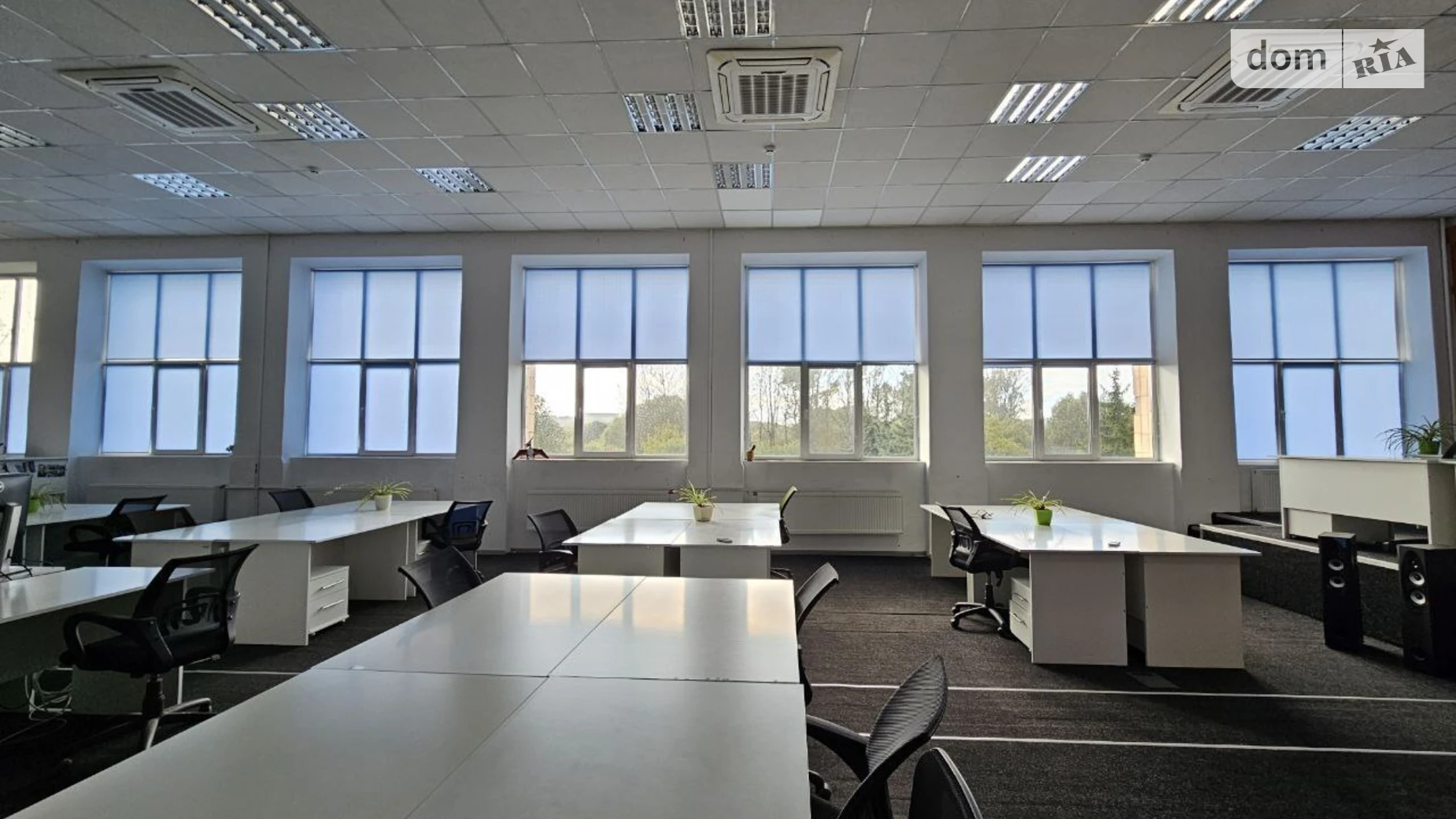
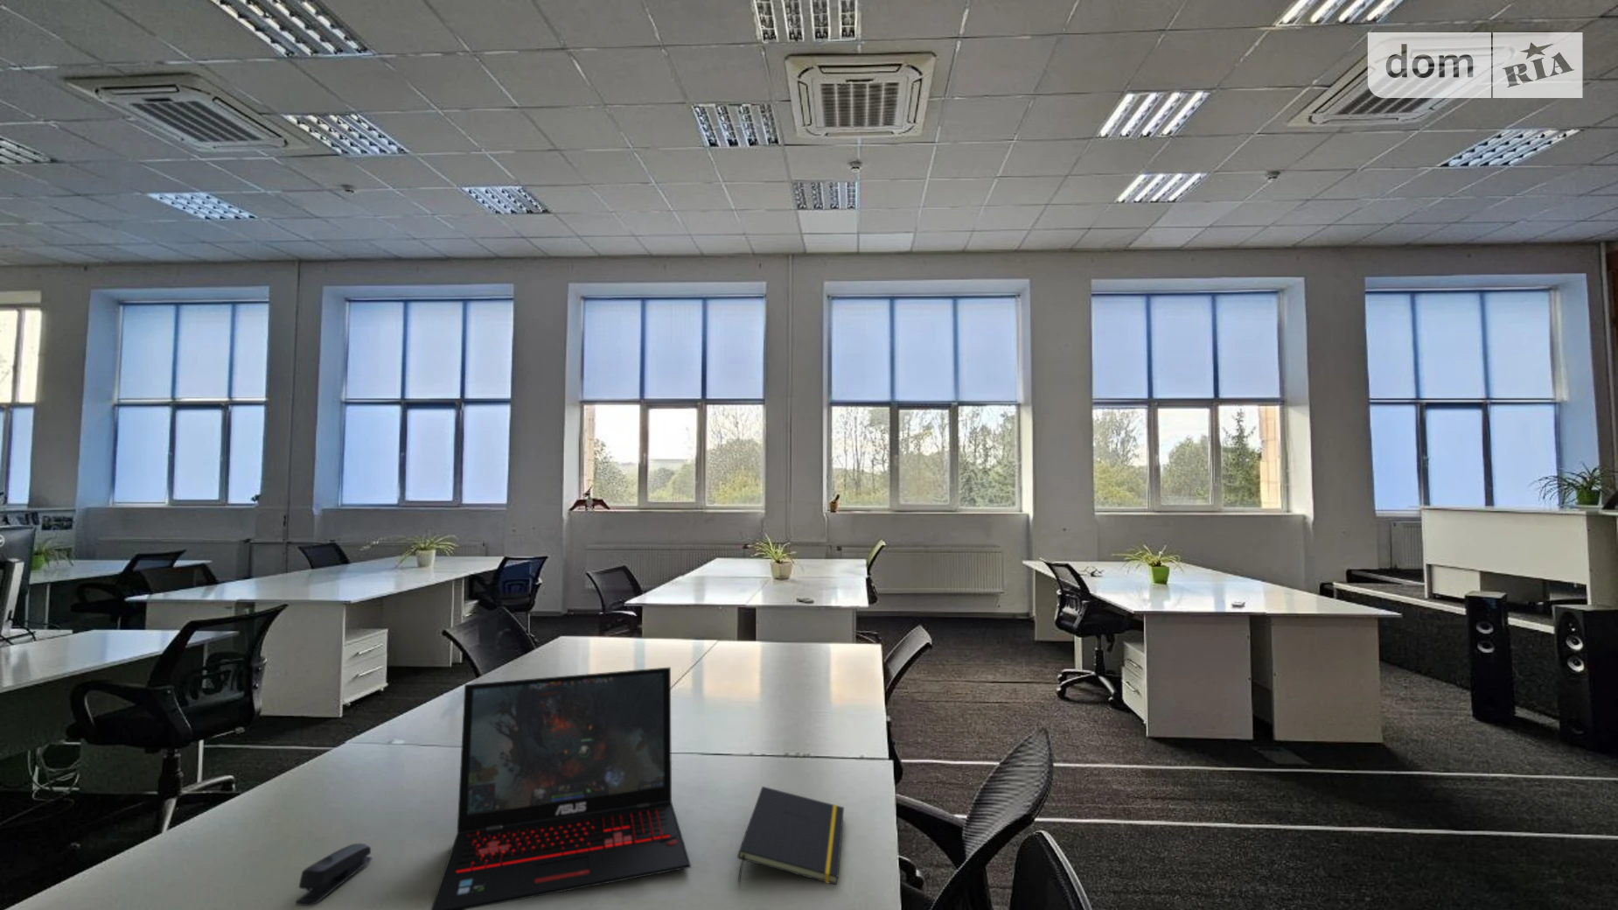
+ notepad (795, 830)
+ stapler (337, 866)
+ laptop (570, 772)
